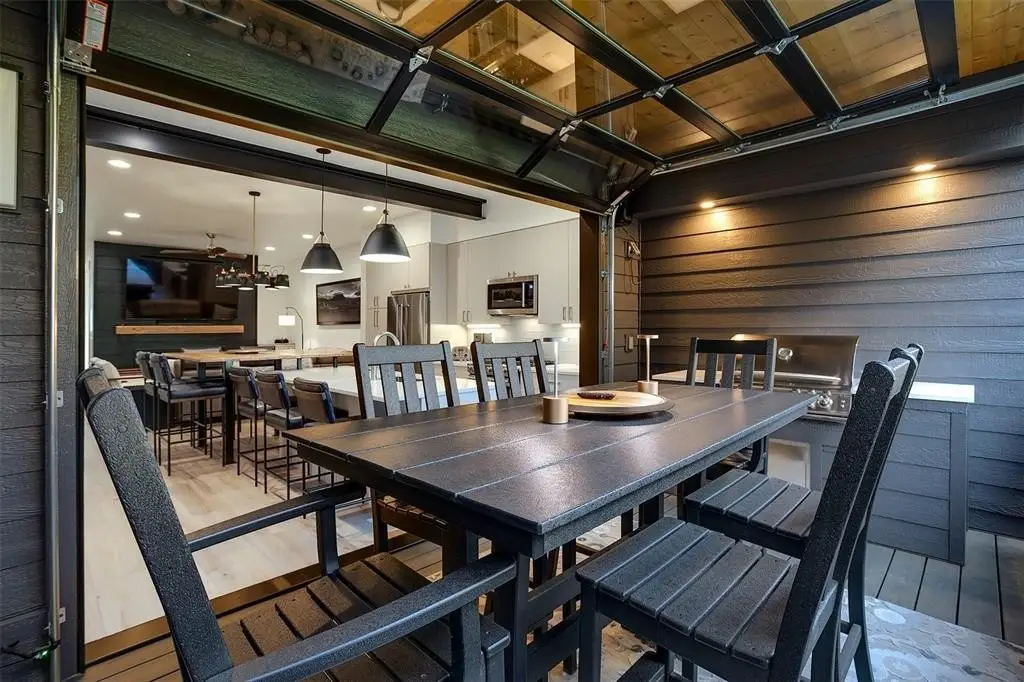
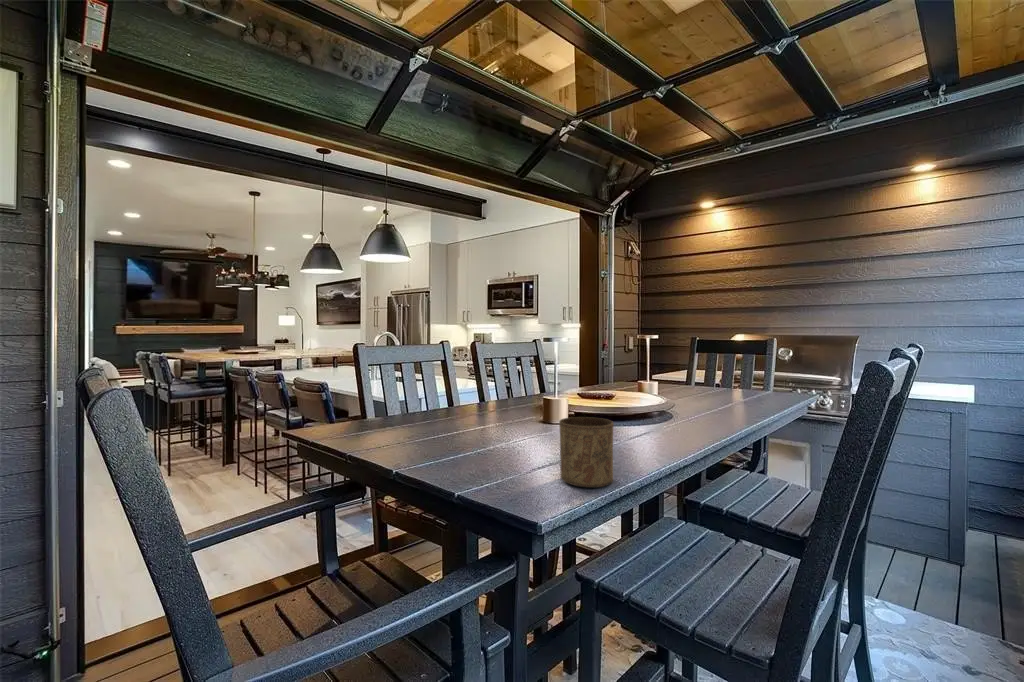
+ cup (585, 450)
